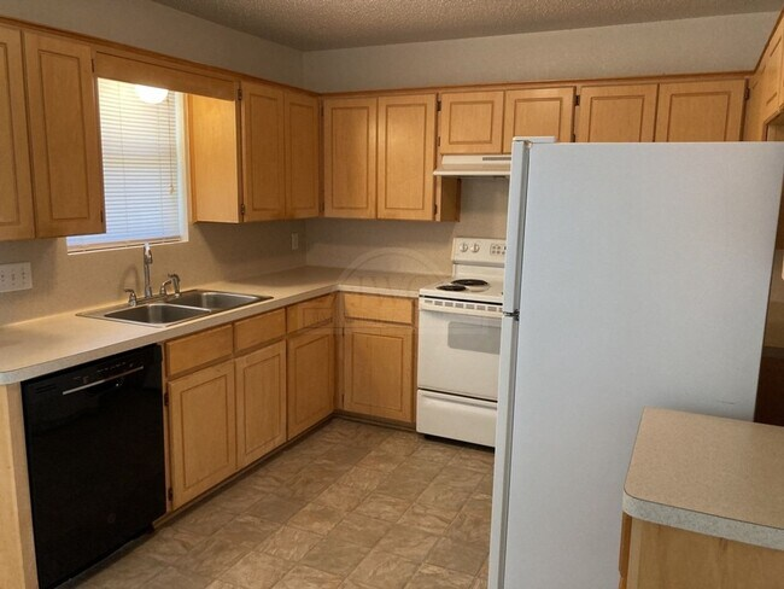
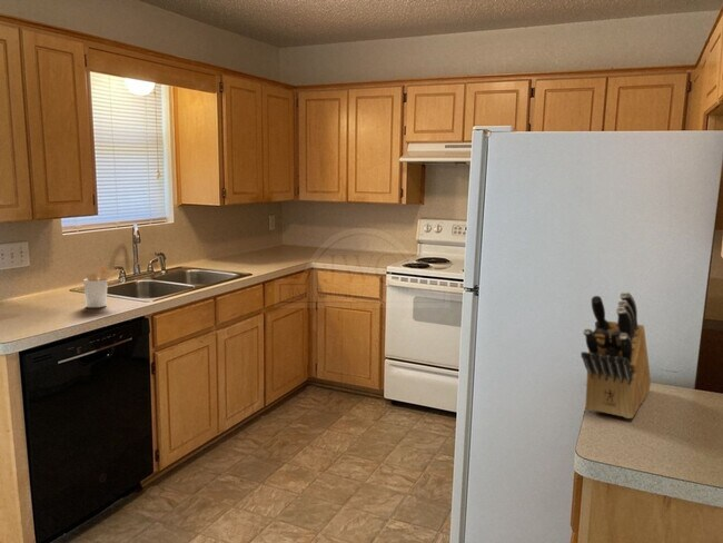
+ utensil holder (100, 286)
+ knife block (618, 346)
